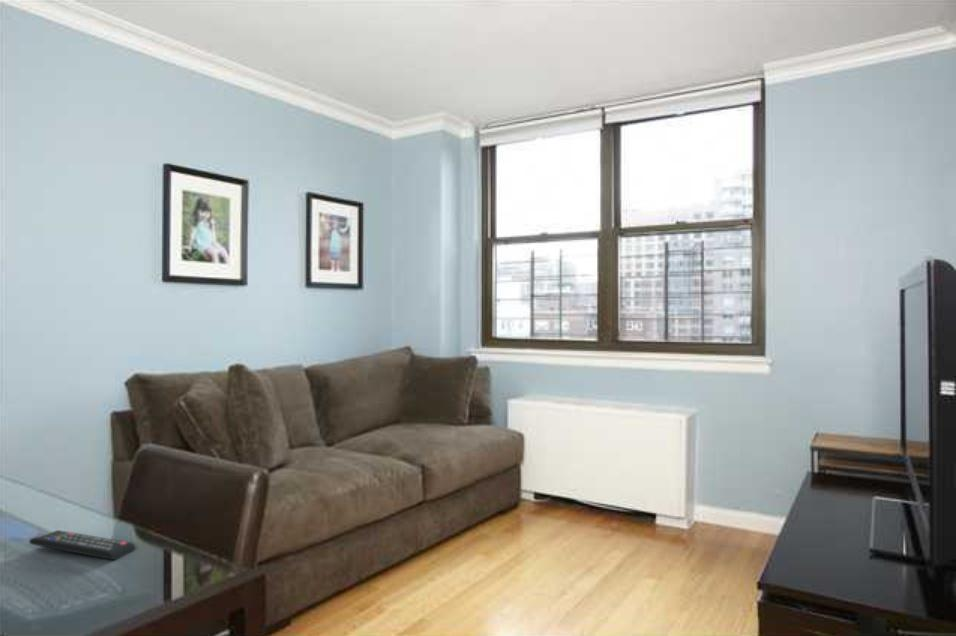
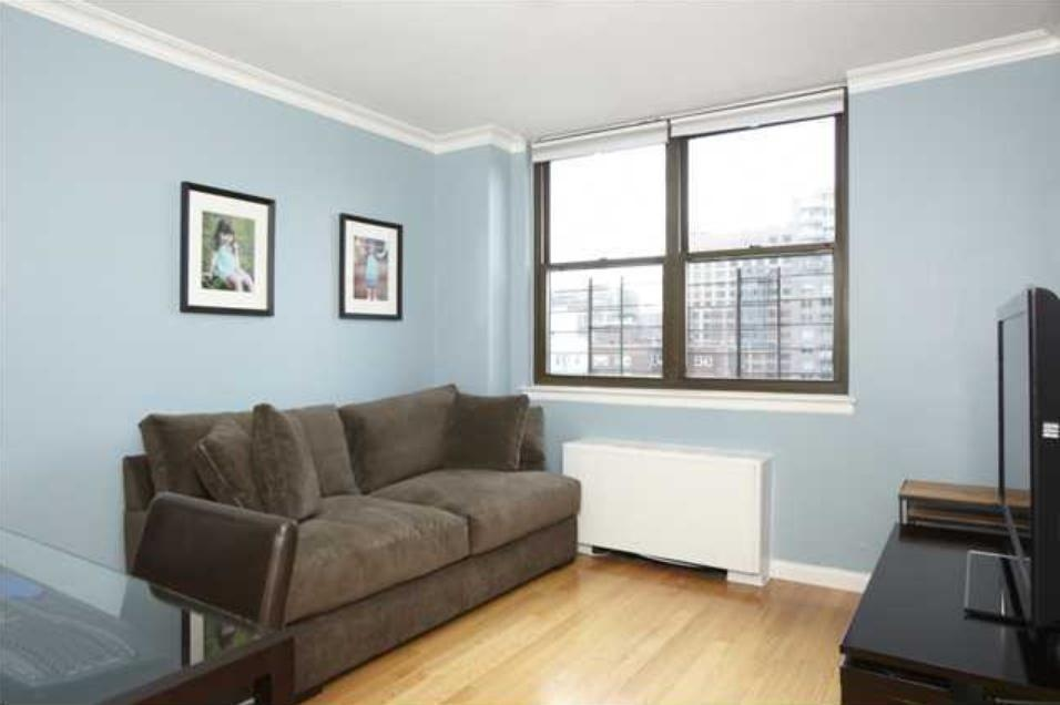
- remote control (81, 545)
